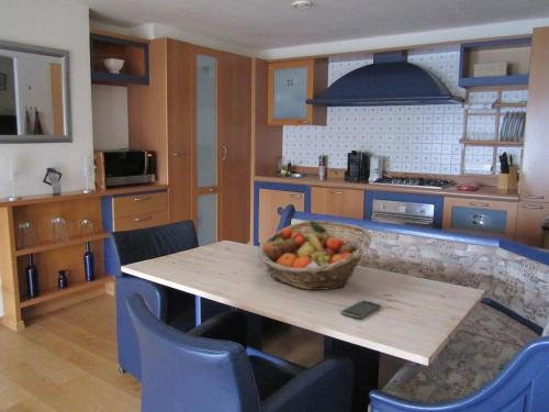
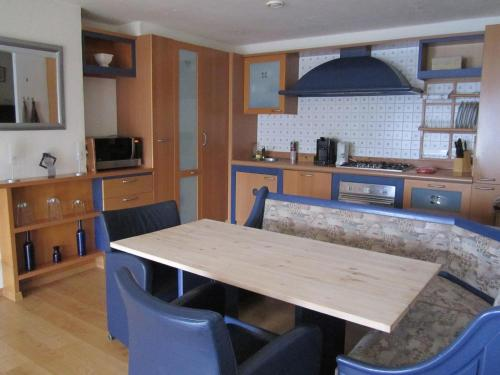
- smartphone (361, 309)
- fruit basket (313, 252)
